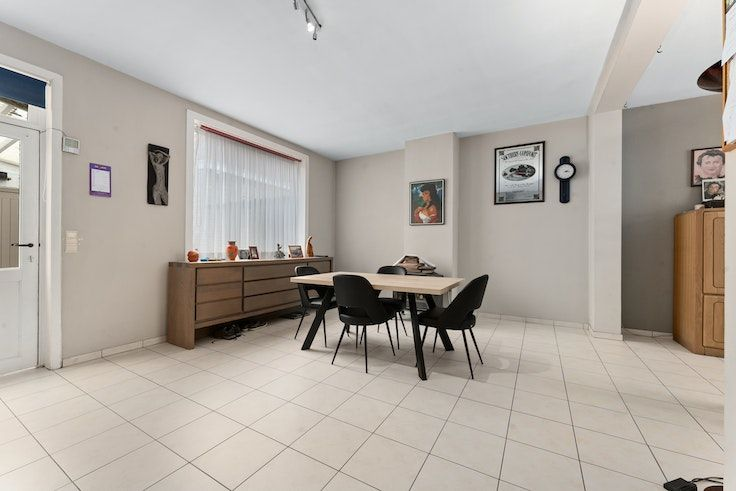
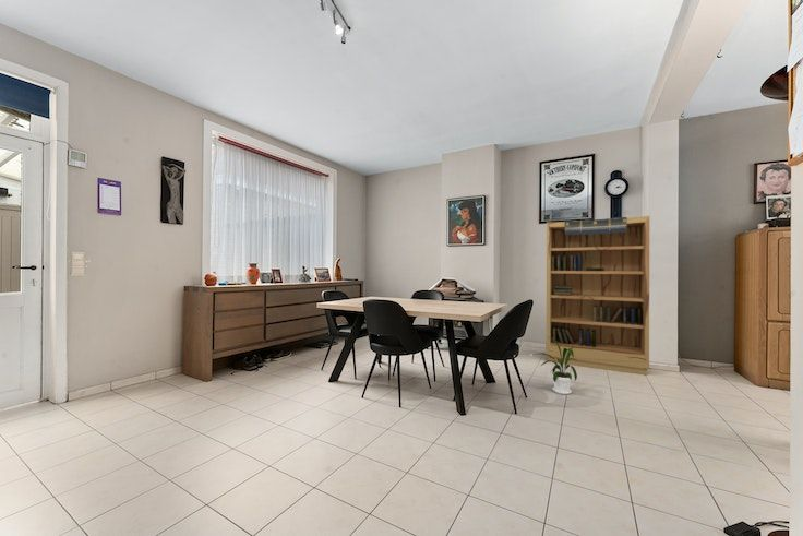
+ house plant (561, 366)
+ bookshelf (594, 291)
